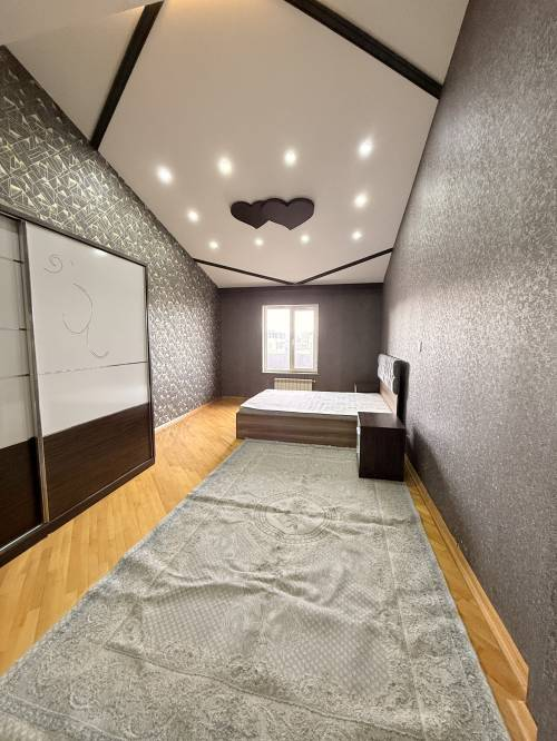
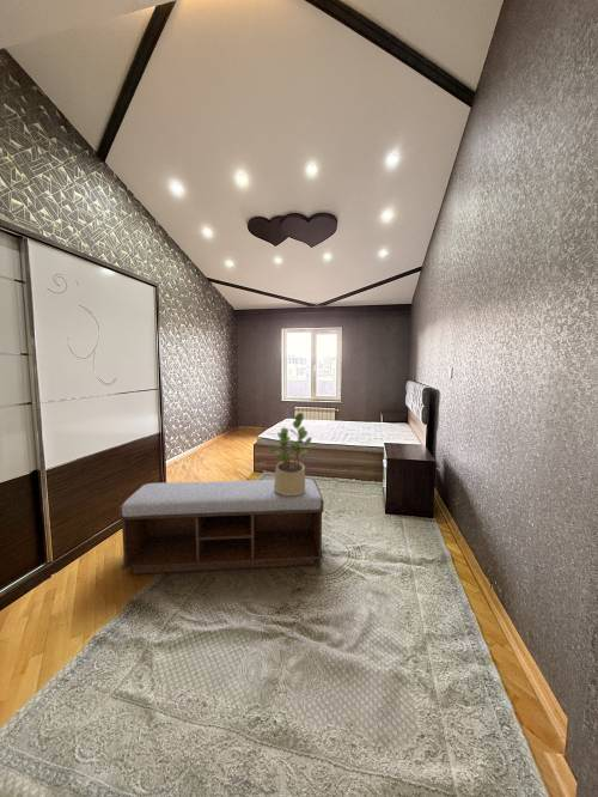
+ potted plant (286, 449)
+ bench (227, 522)
